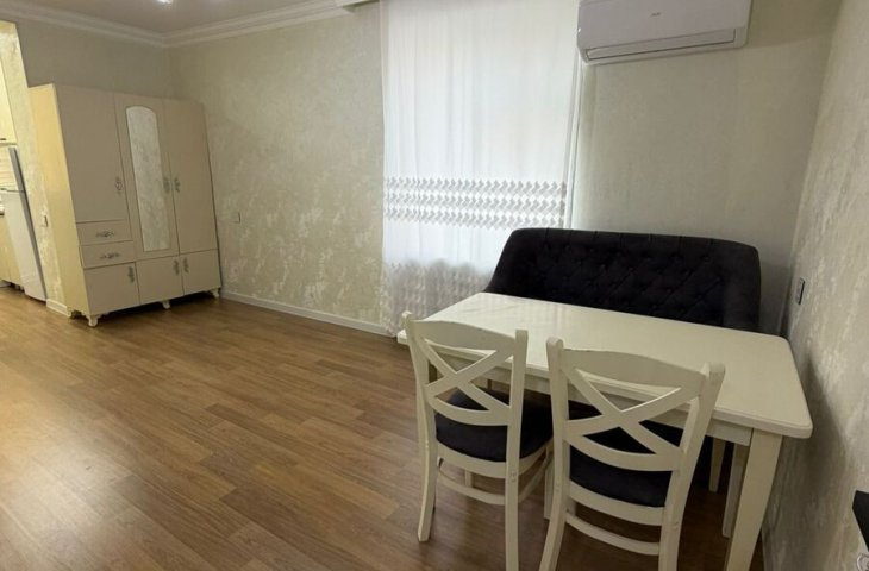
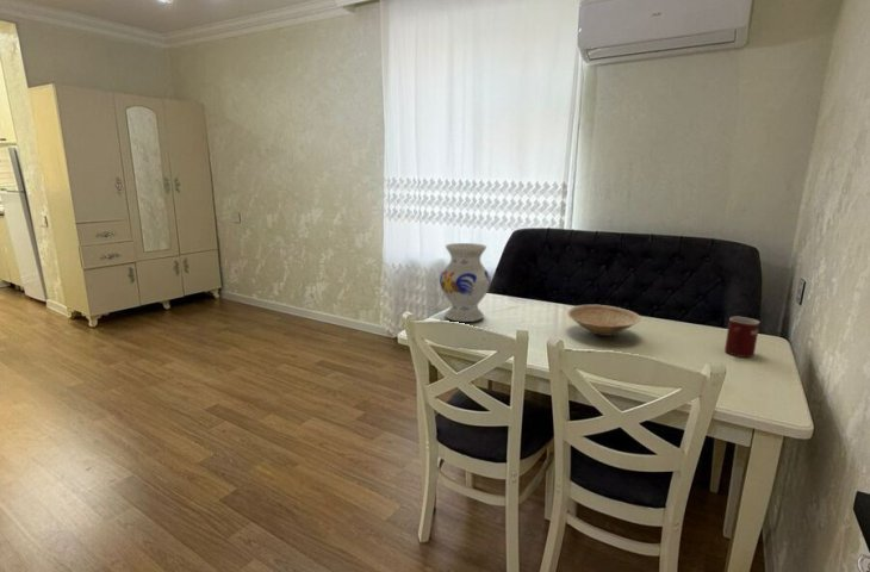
+ vase (465, 281)
+ bowl (602, 323)
+ mug (739, 337)
